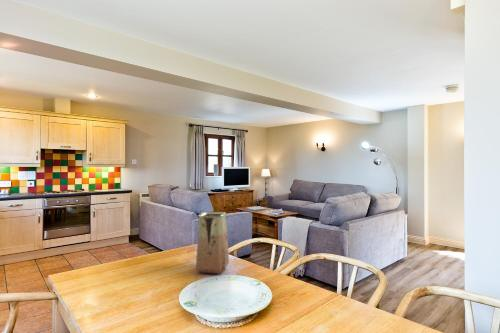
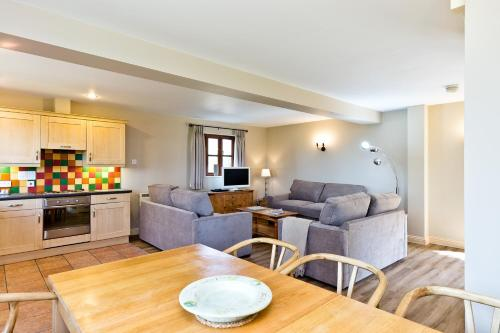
- vase (213, 240)
